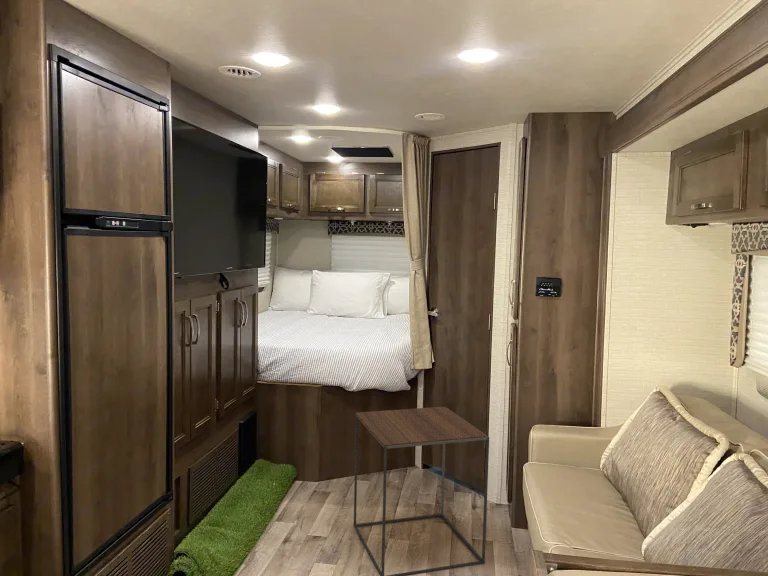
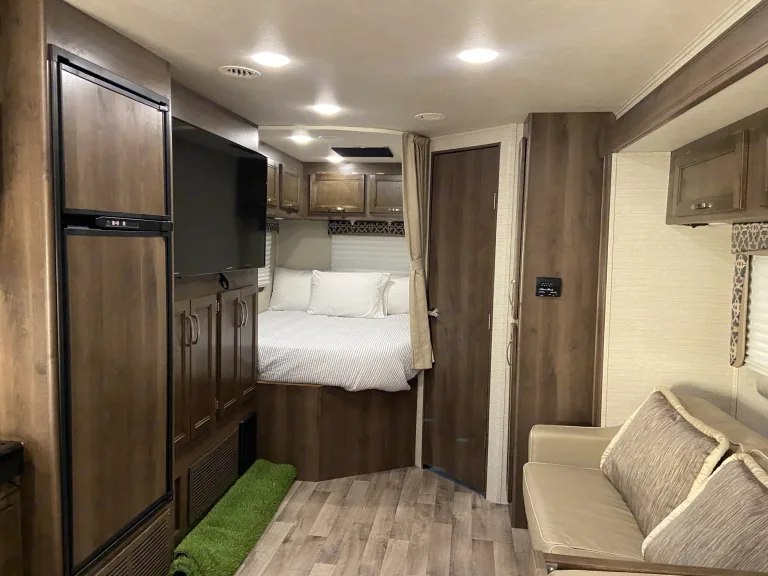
- side table (442, 484)
